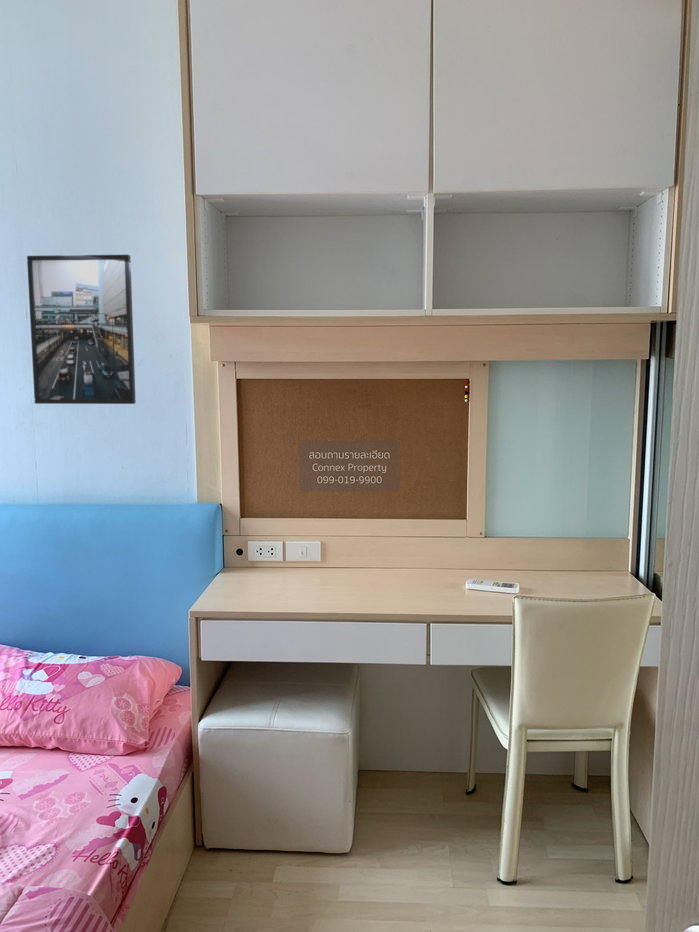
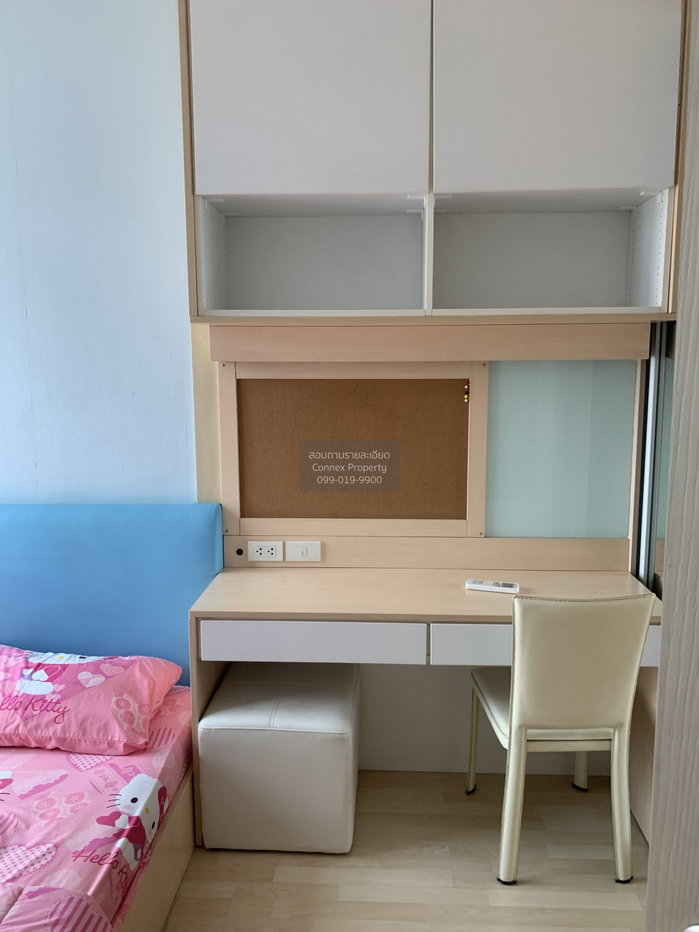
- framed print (81, 330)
